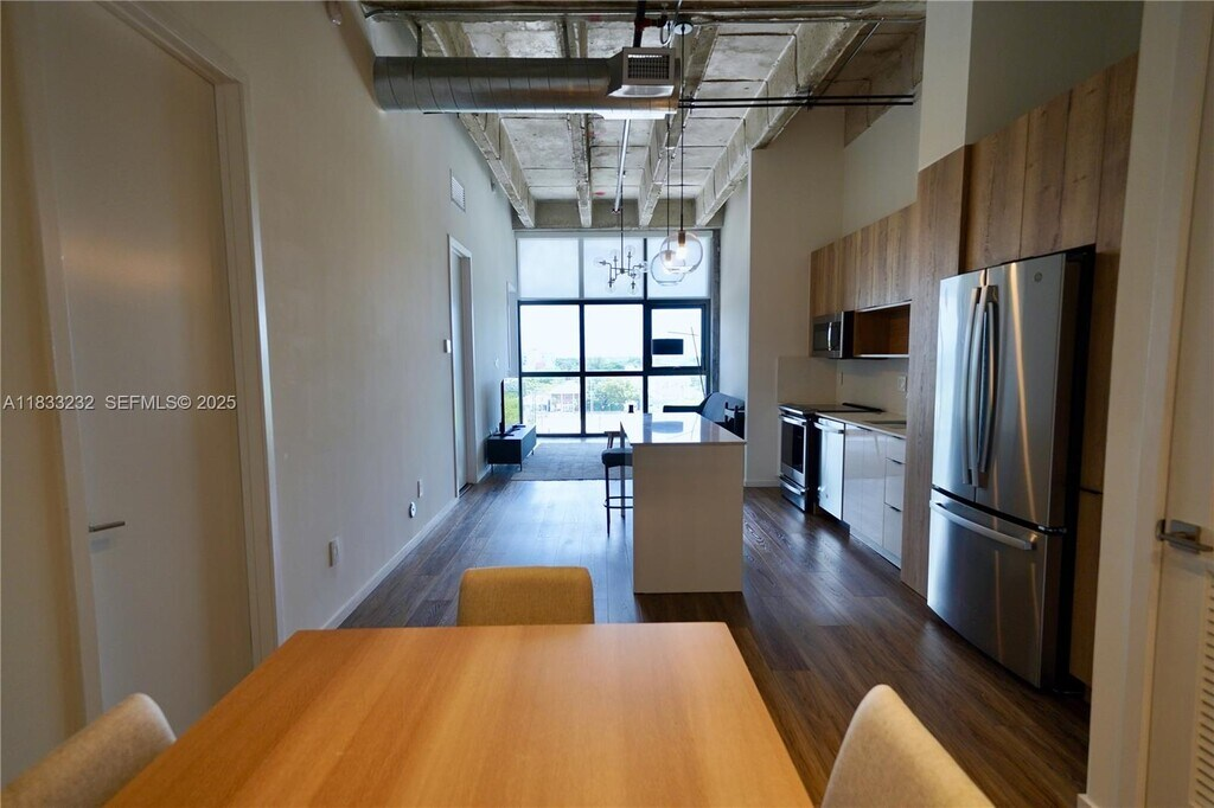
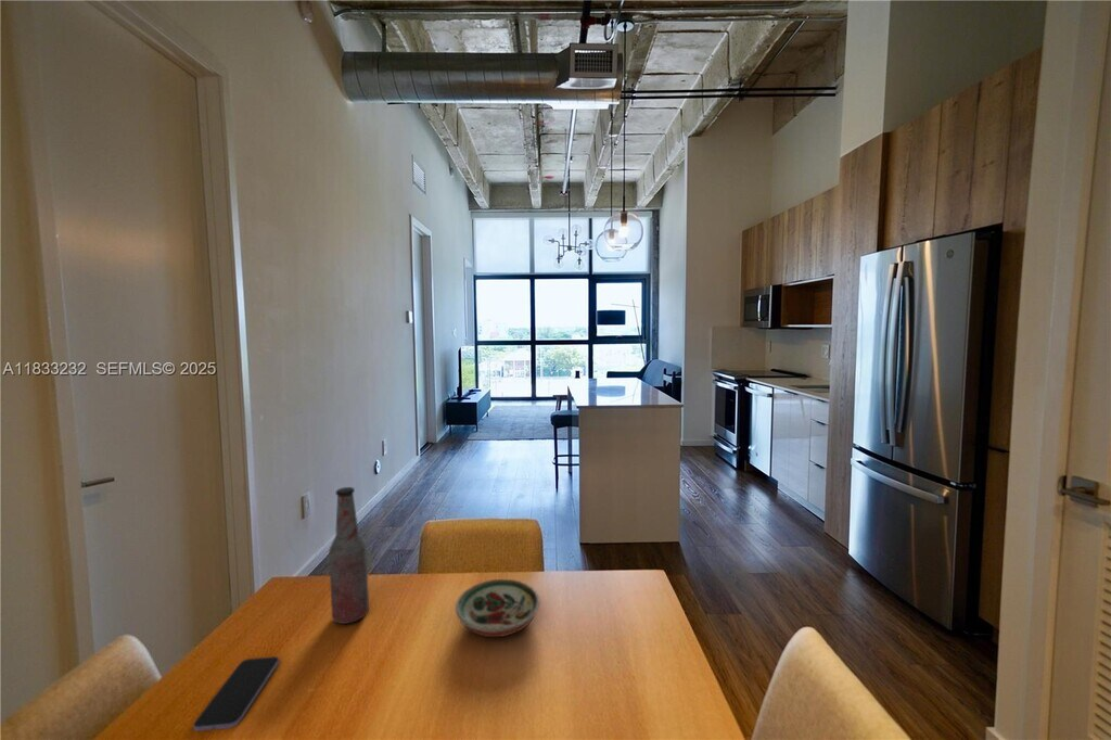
+ smartphone (240, 690)
+ bottle (347, 553)
+ decorative bowl (498, 611)
